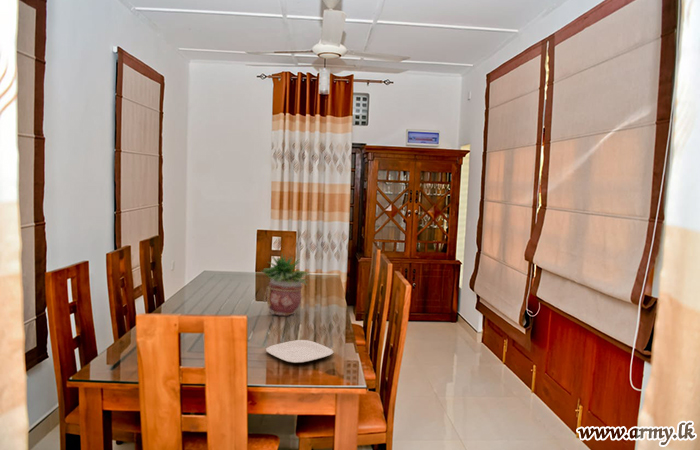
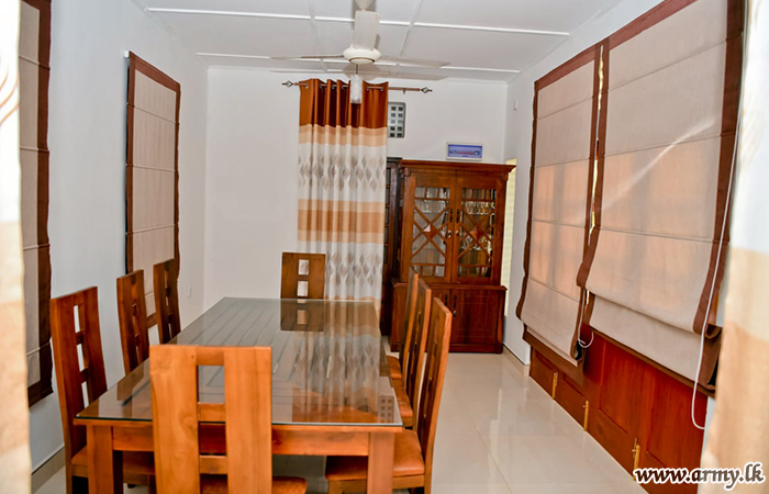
- plate (299, 352)
- potted plant (286, 283)
